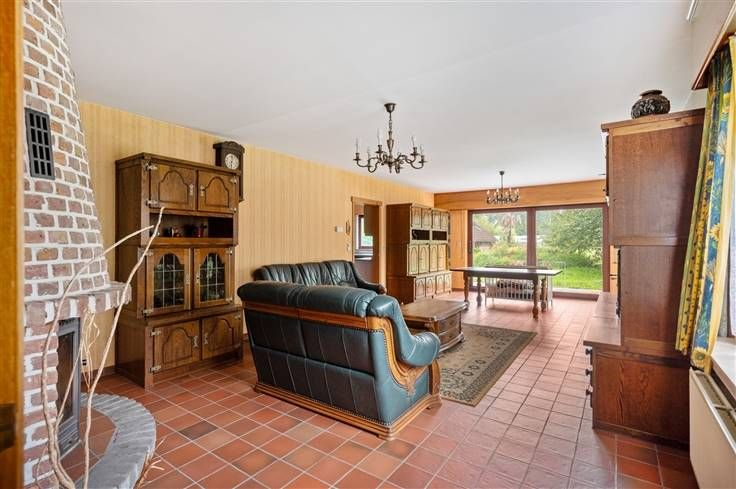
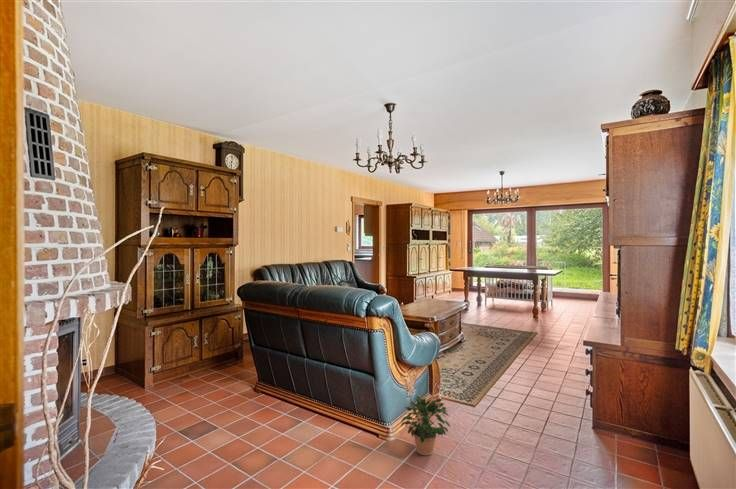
+ potted plant (426, 420)
